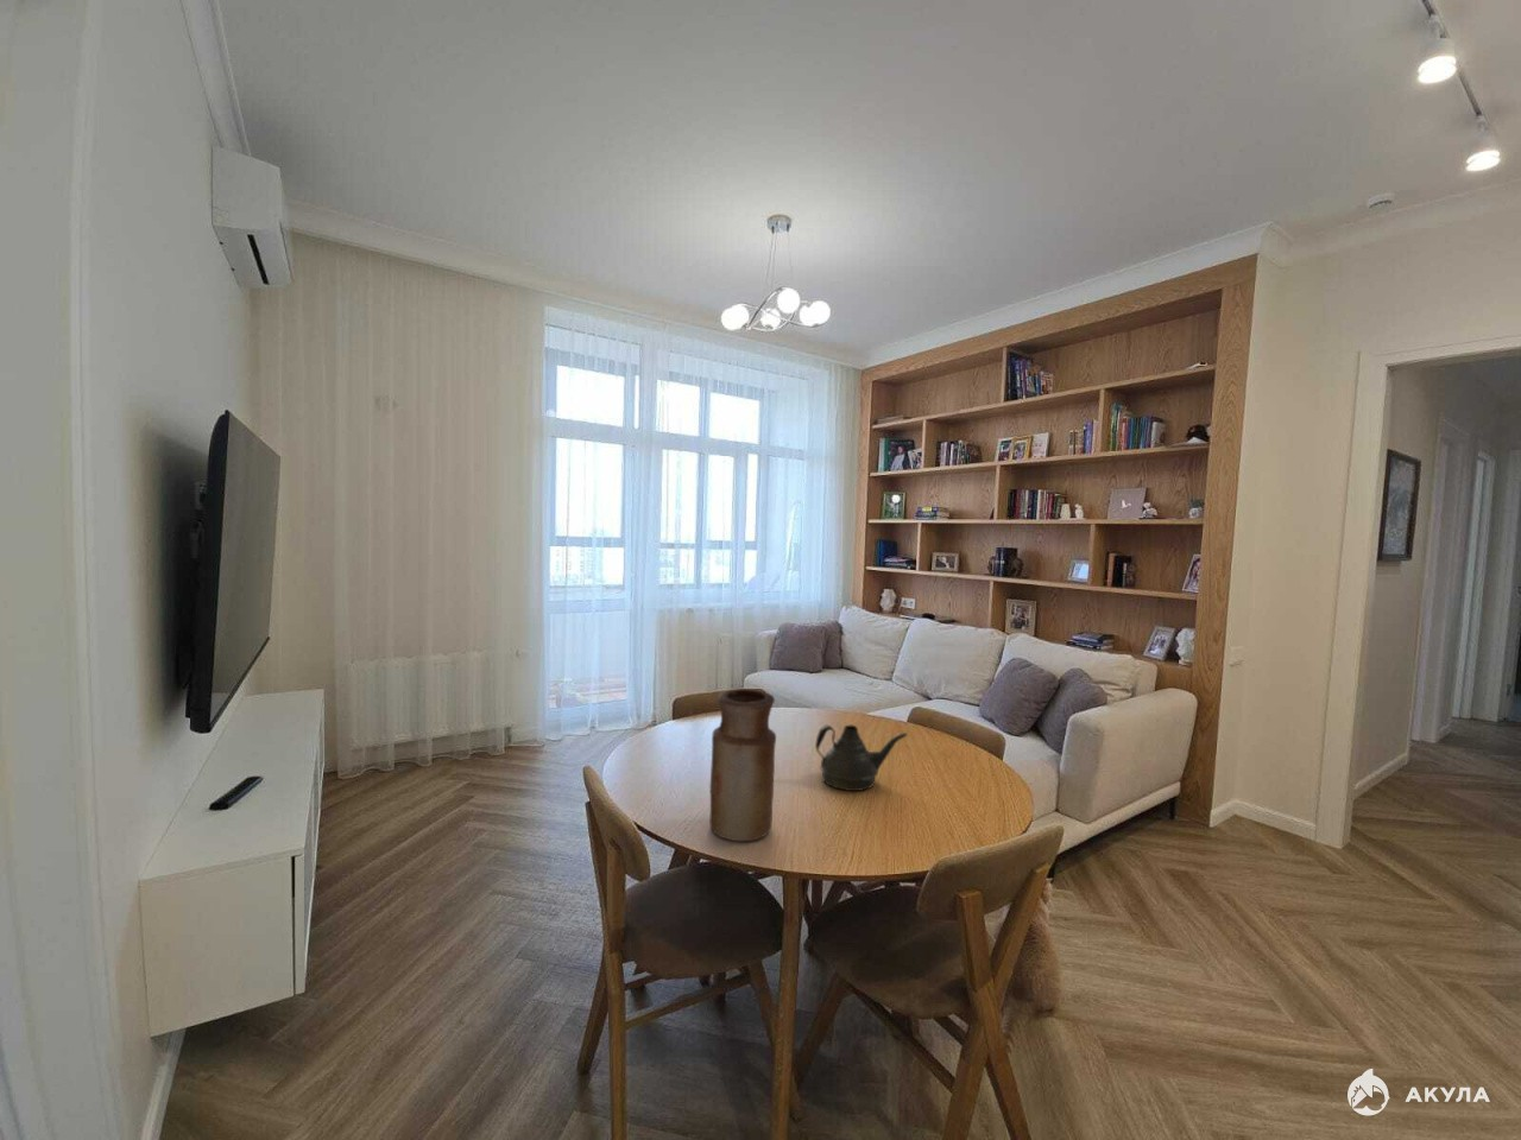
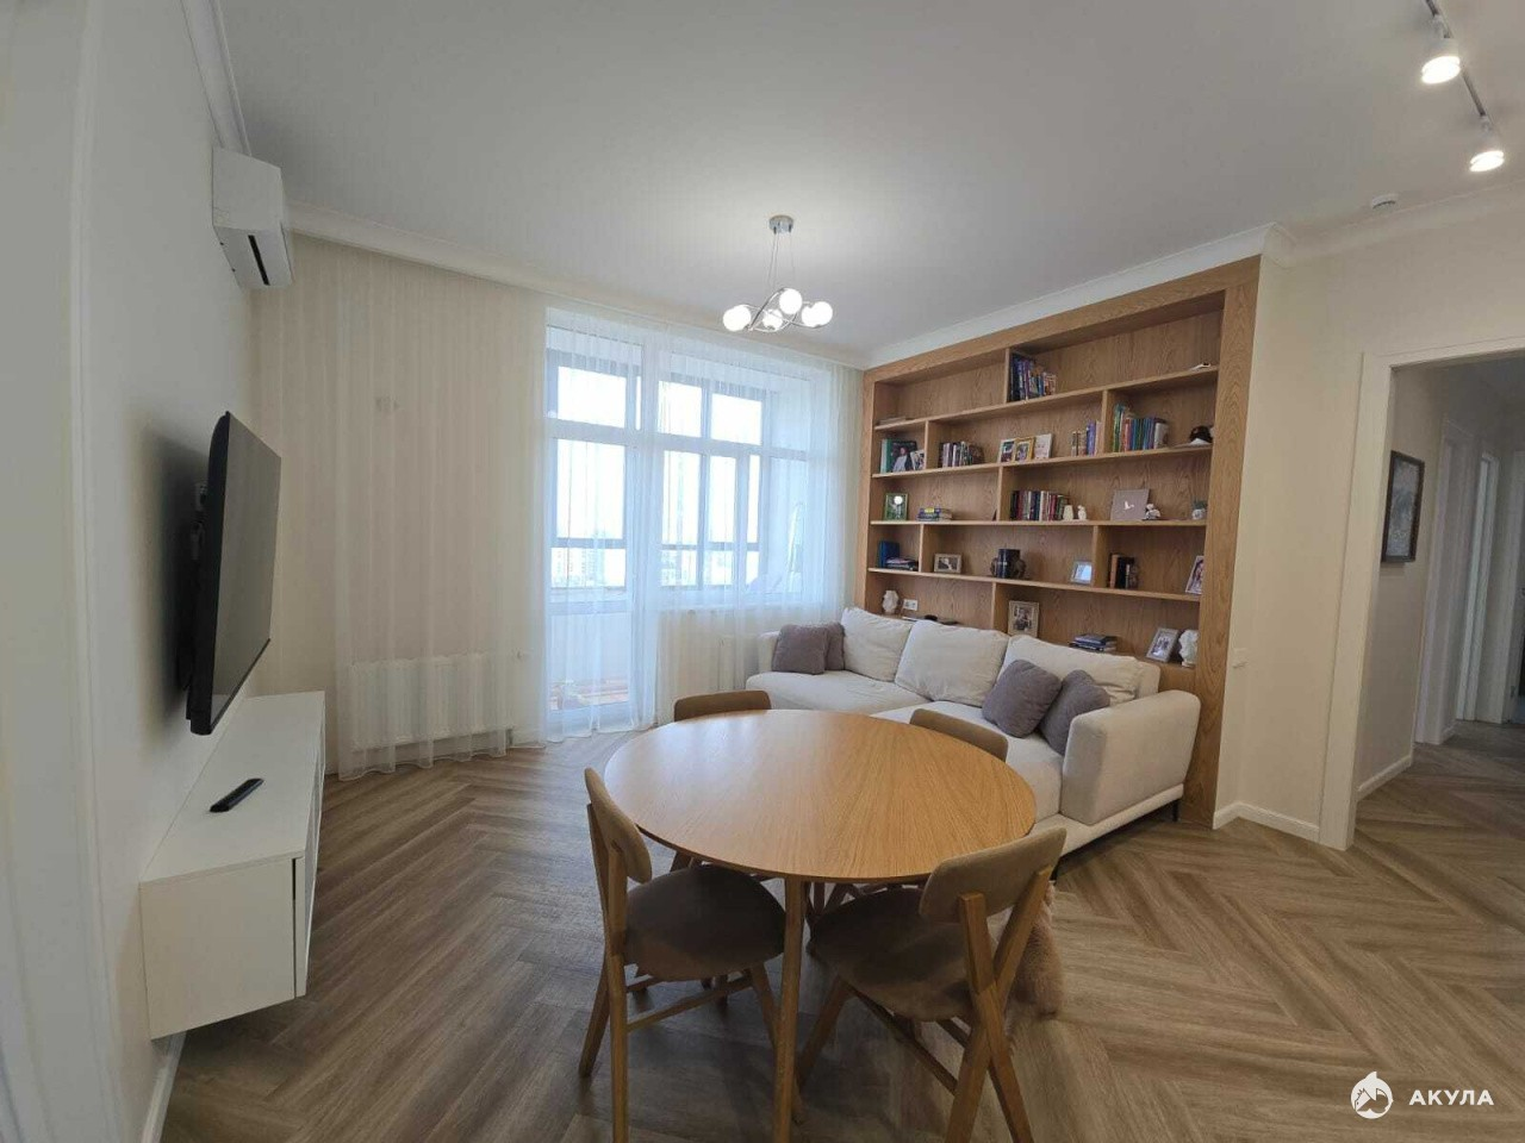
- vase (743, 762)
- teapot (860, 754)
